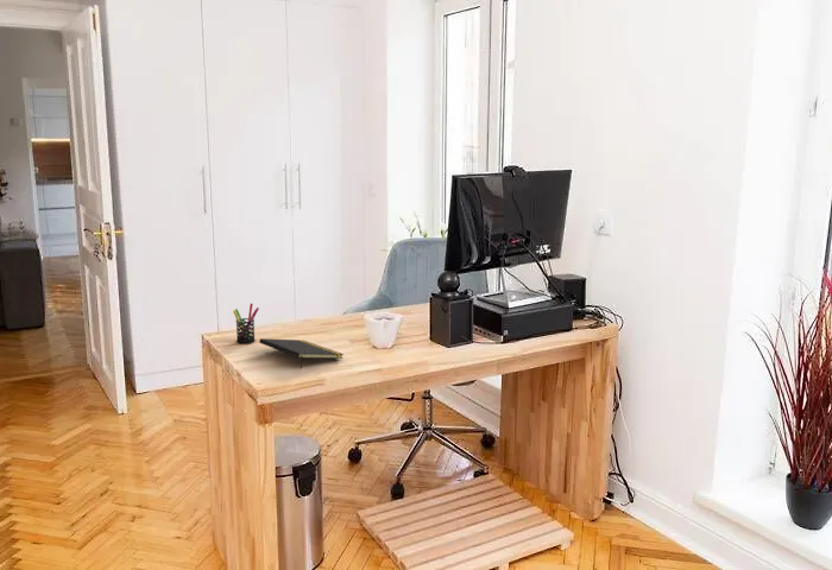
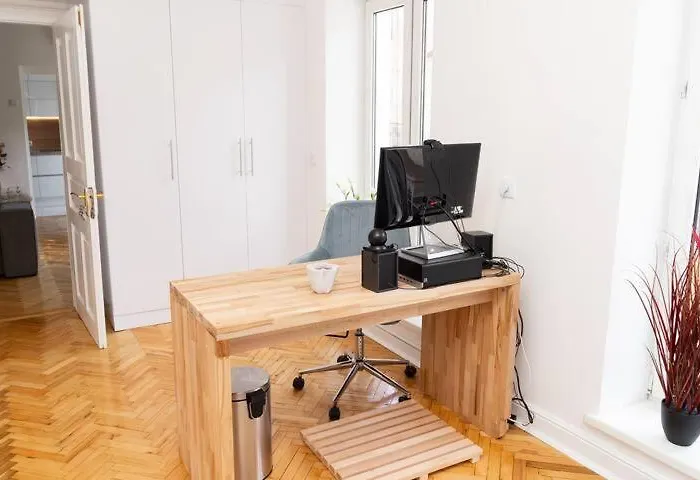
- notepad (301, 348)
- pen holder (244, 322)
